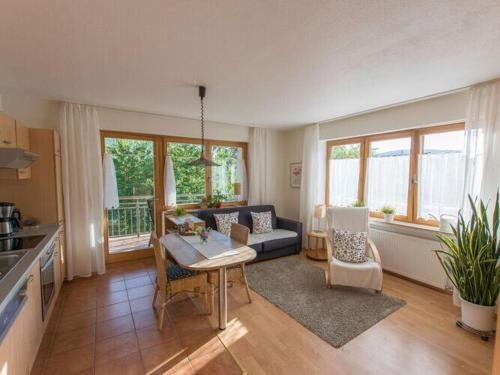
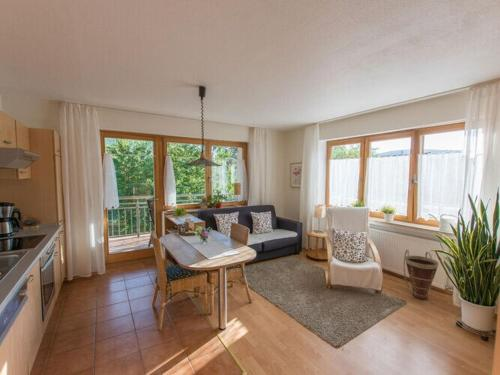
+ basket (418, 273)
